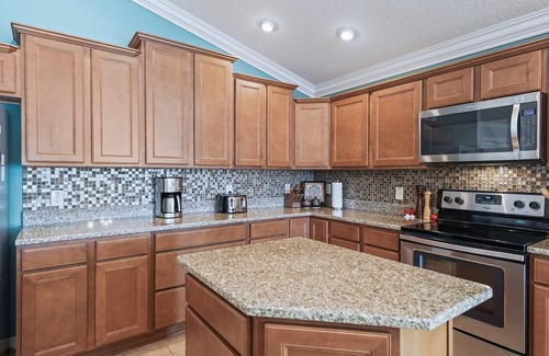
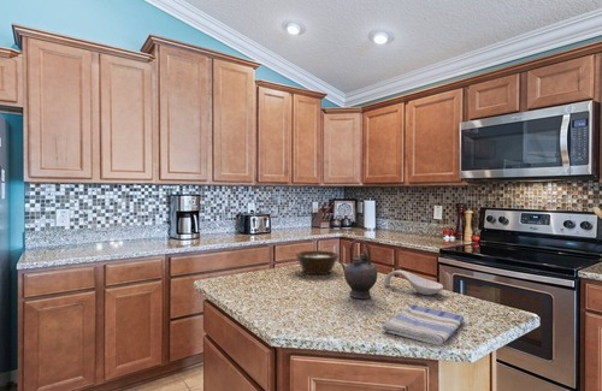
+ teapot (356, 267)
+ bowl (317, 262)
+ dish towel (424, 321)
+ spoon rest (412, 282)
